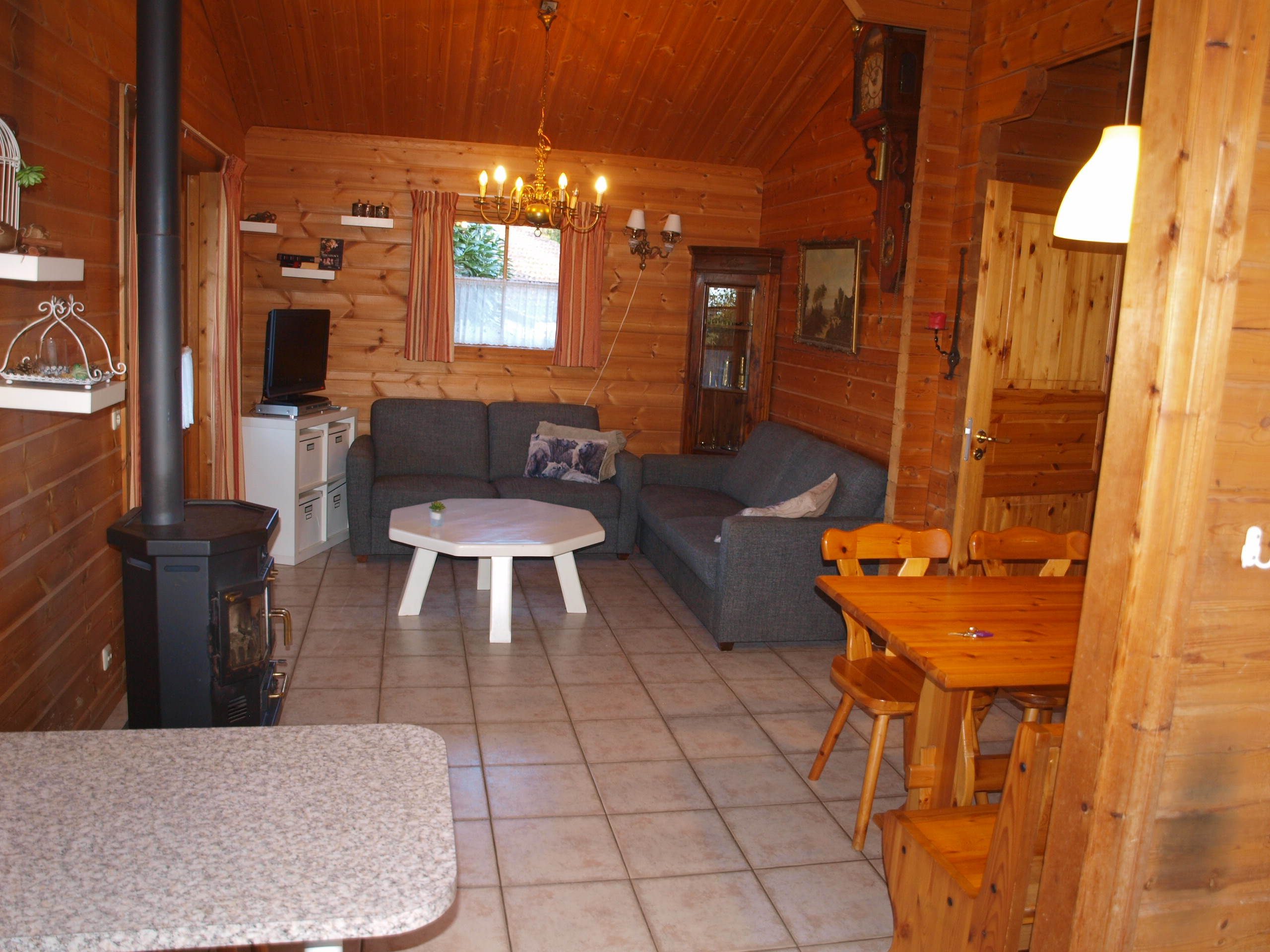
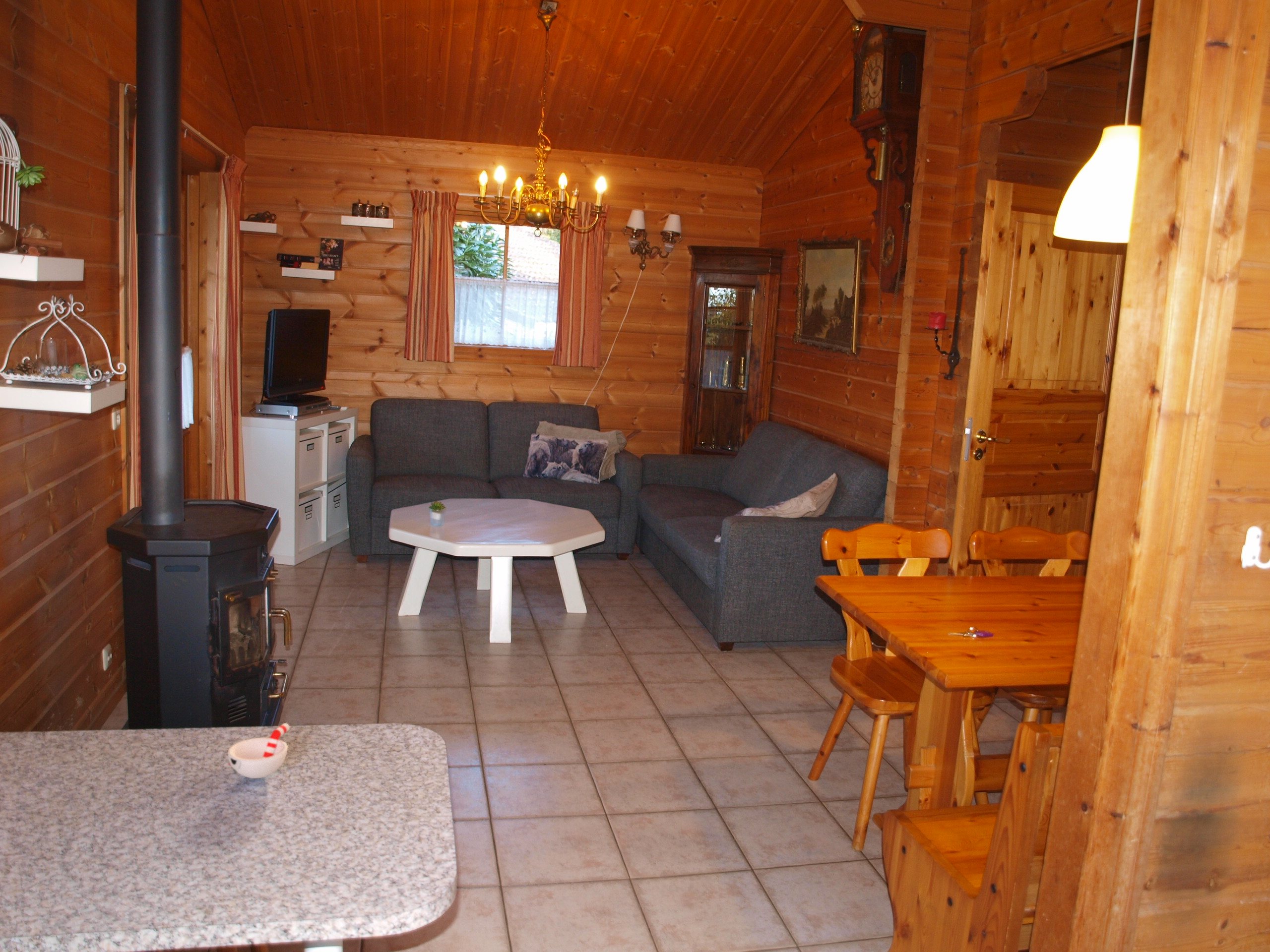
+ cup (262, 755)
